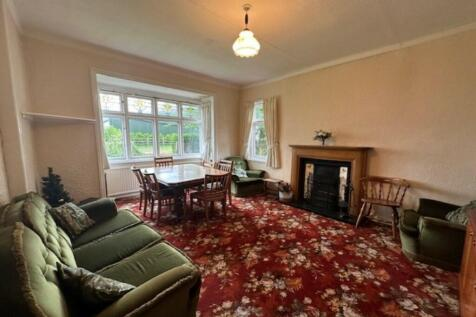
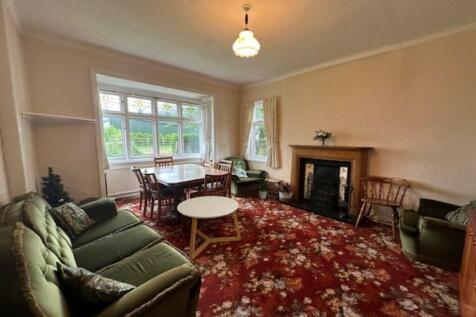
+ coffee table (208, 217)
+ indoor plant (262, 185)
